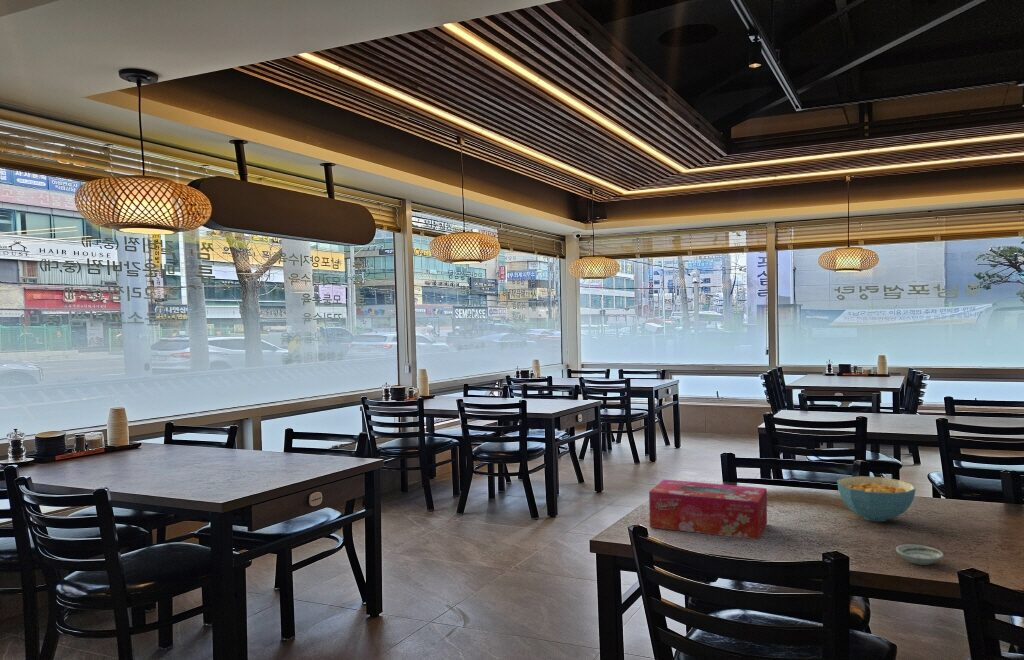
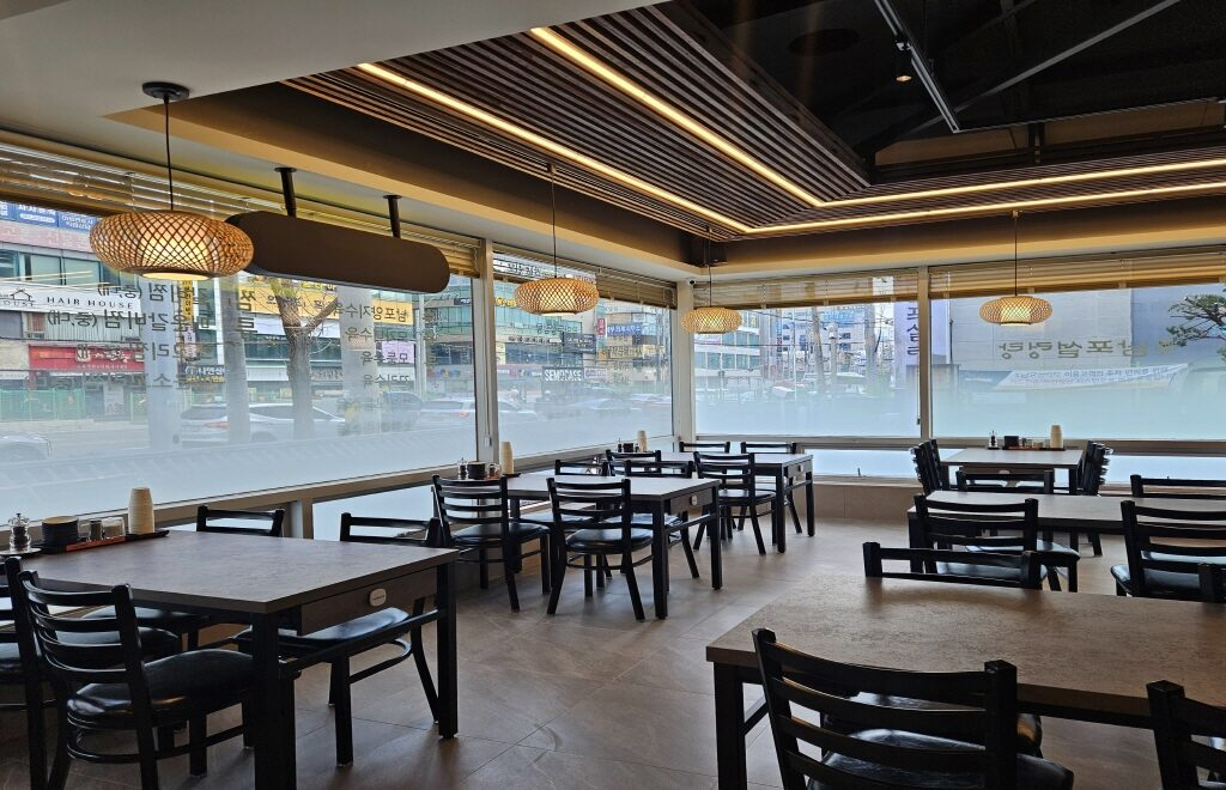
- tissue box (708, 507)
- saucer (919, 556)
- cereal bowl (875, 501)
